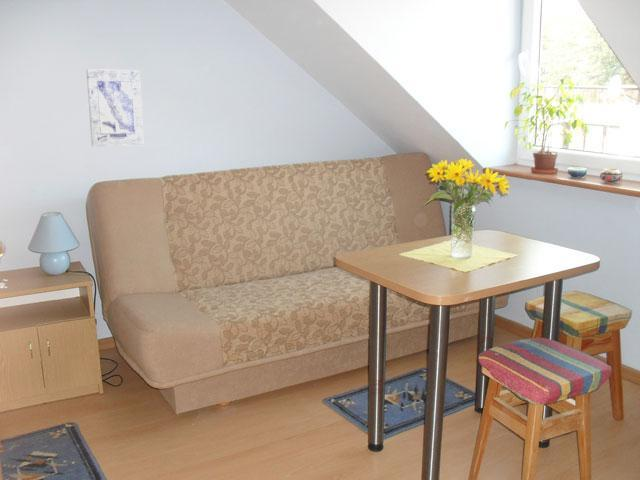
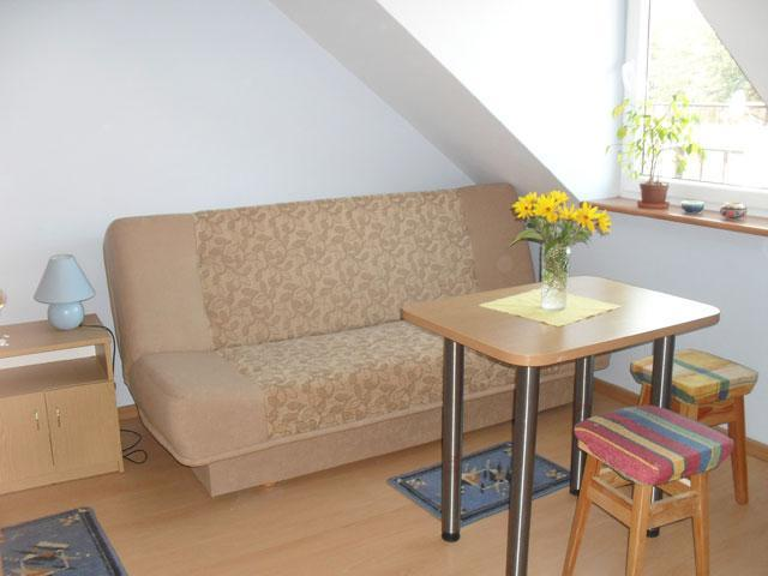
- wall art (115, 108)
